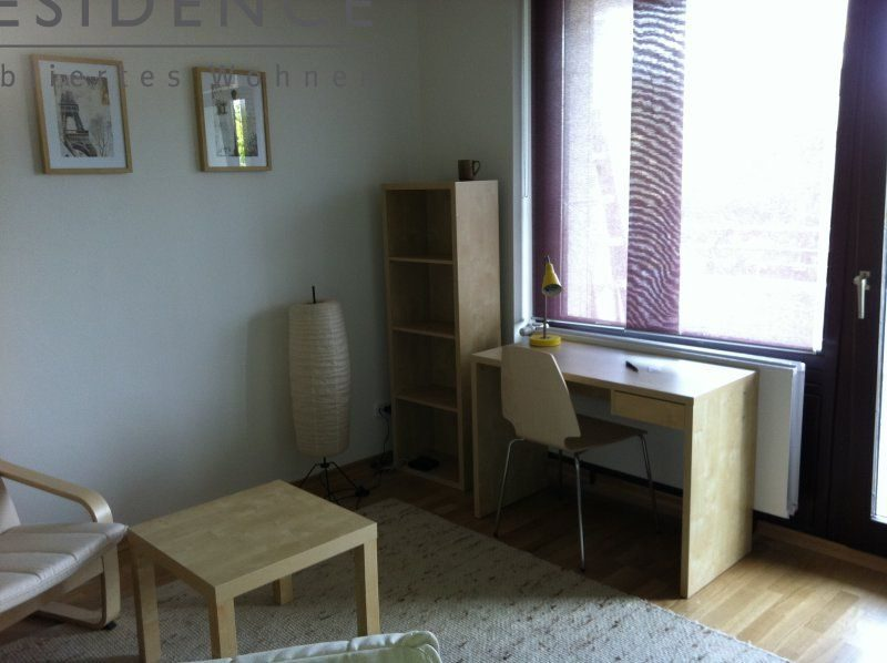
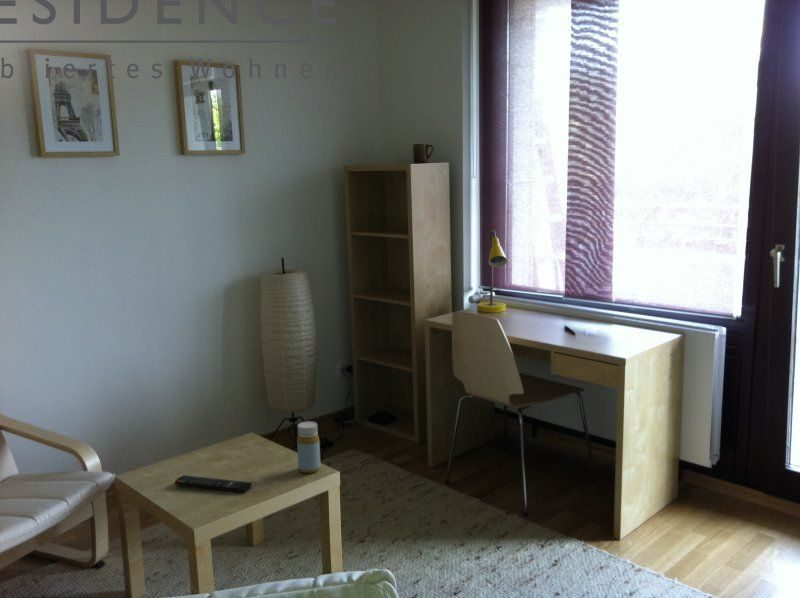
+ bottle (308, 447)
+ remote control (212, 484)
